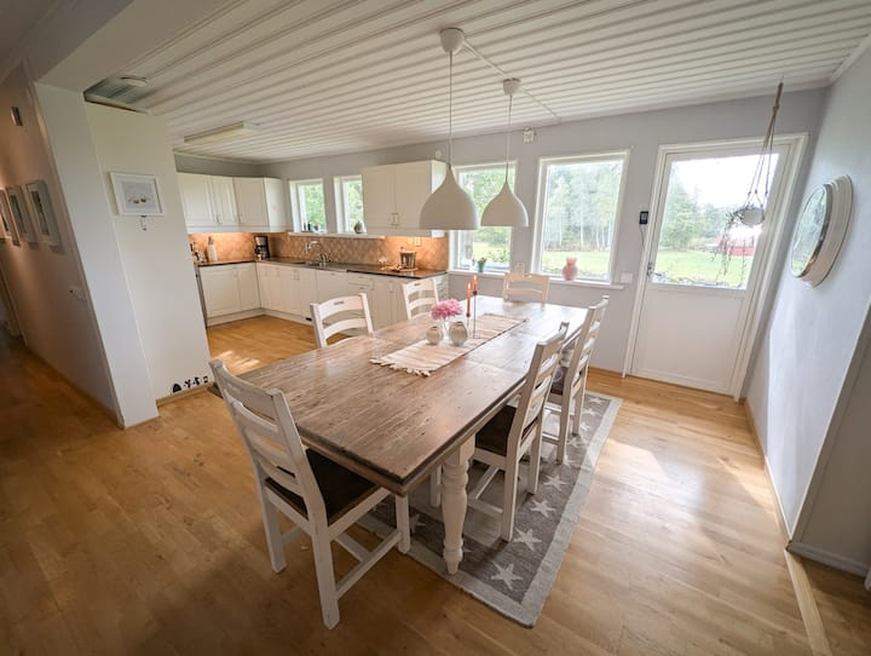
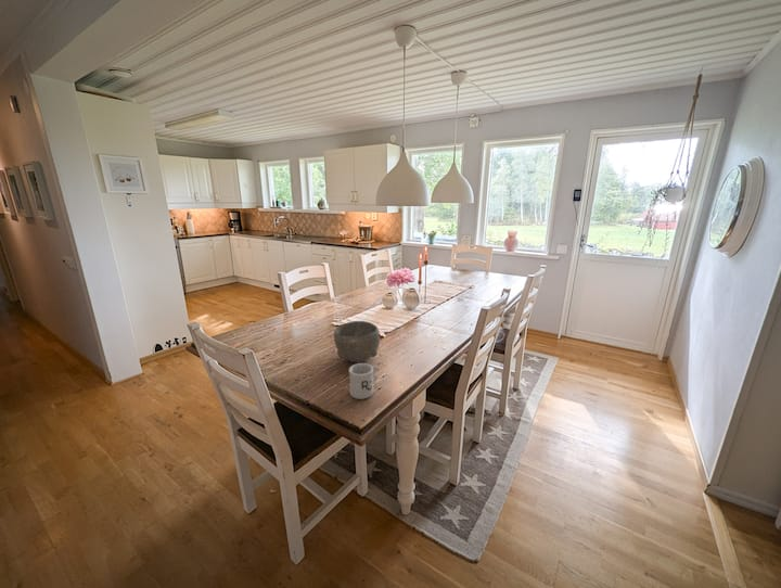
+ mug (364, 379)
+ bowl (357, 343)
